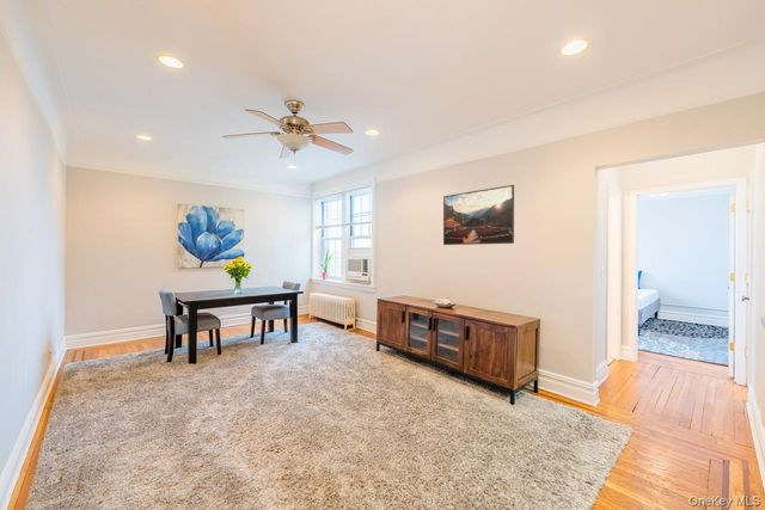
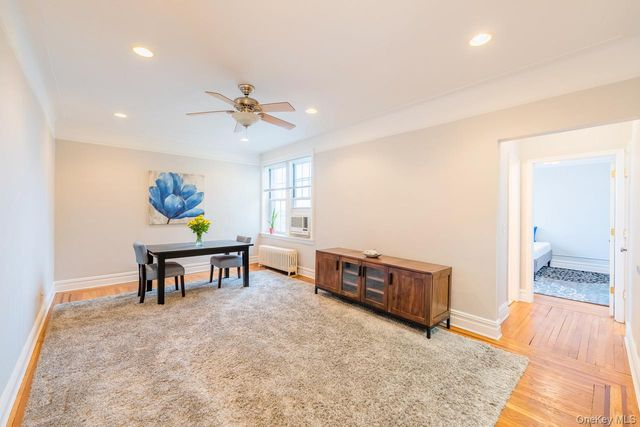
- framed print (475, 217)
